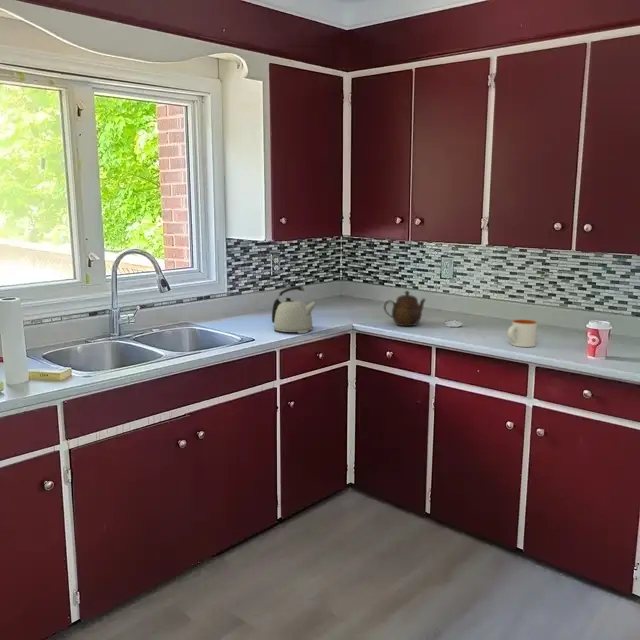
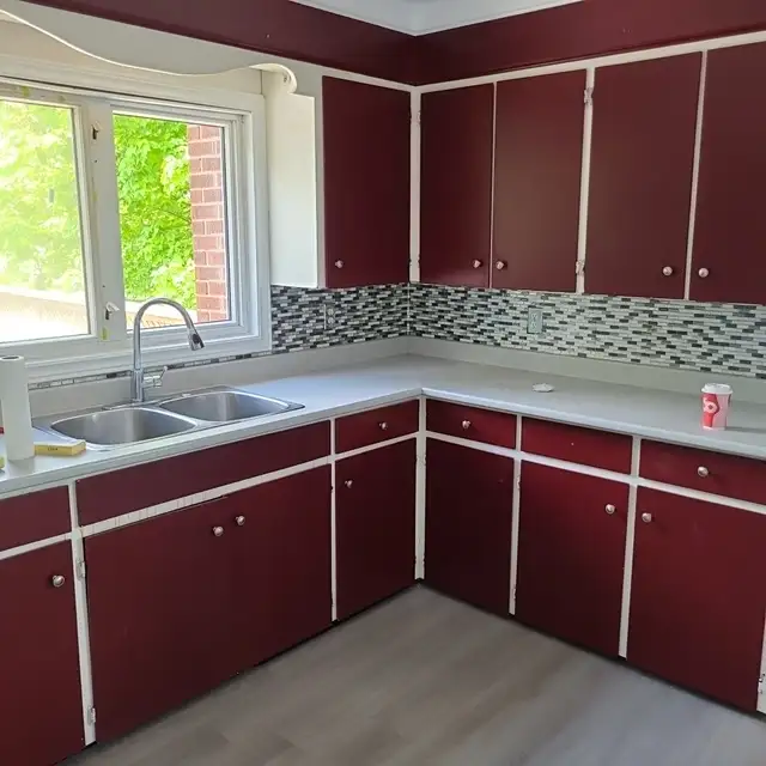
- mug (521, 333)
- teapot (404, 307)
- kettle (294, 307)
